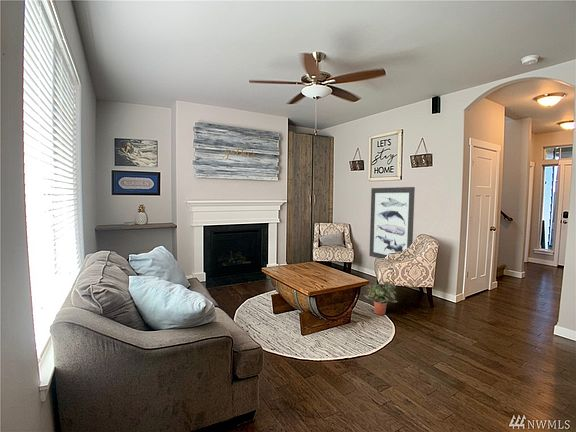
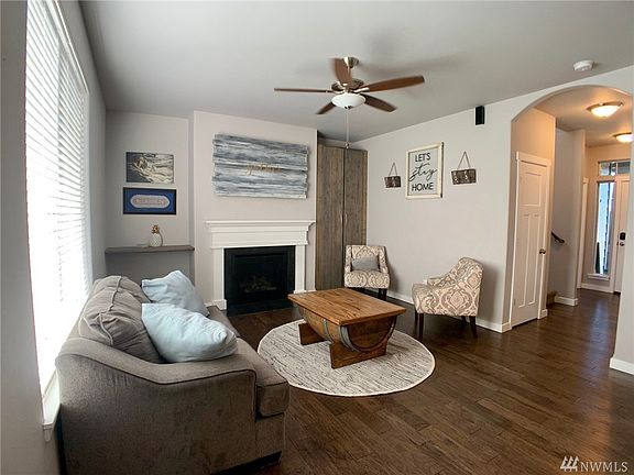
- wall art (390, 224)
- potted plant (380, 297)
